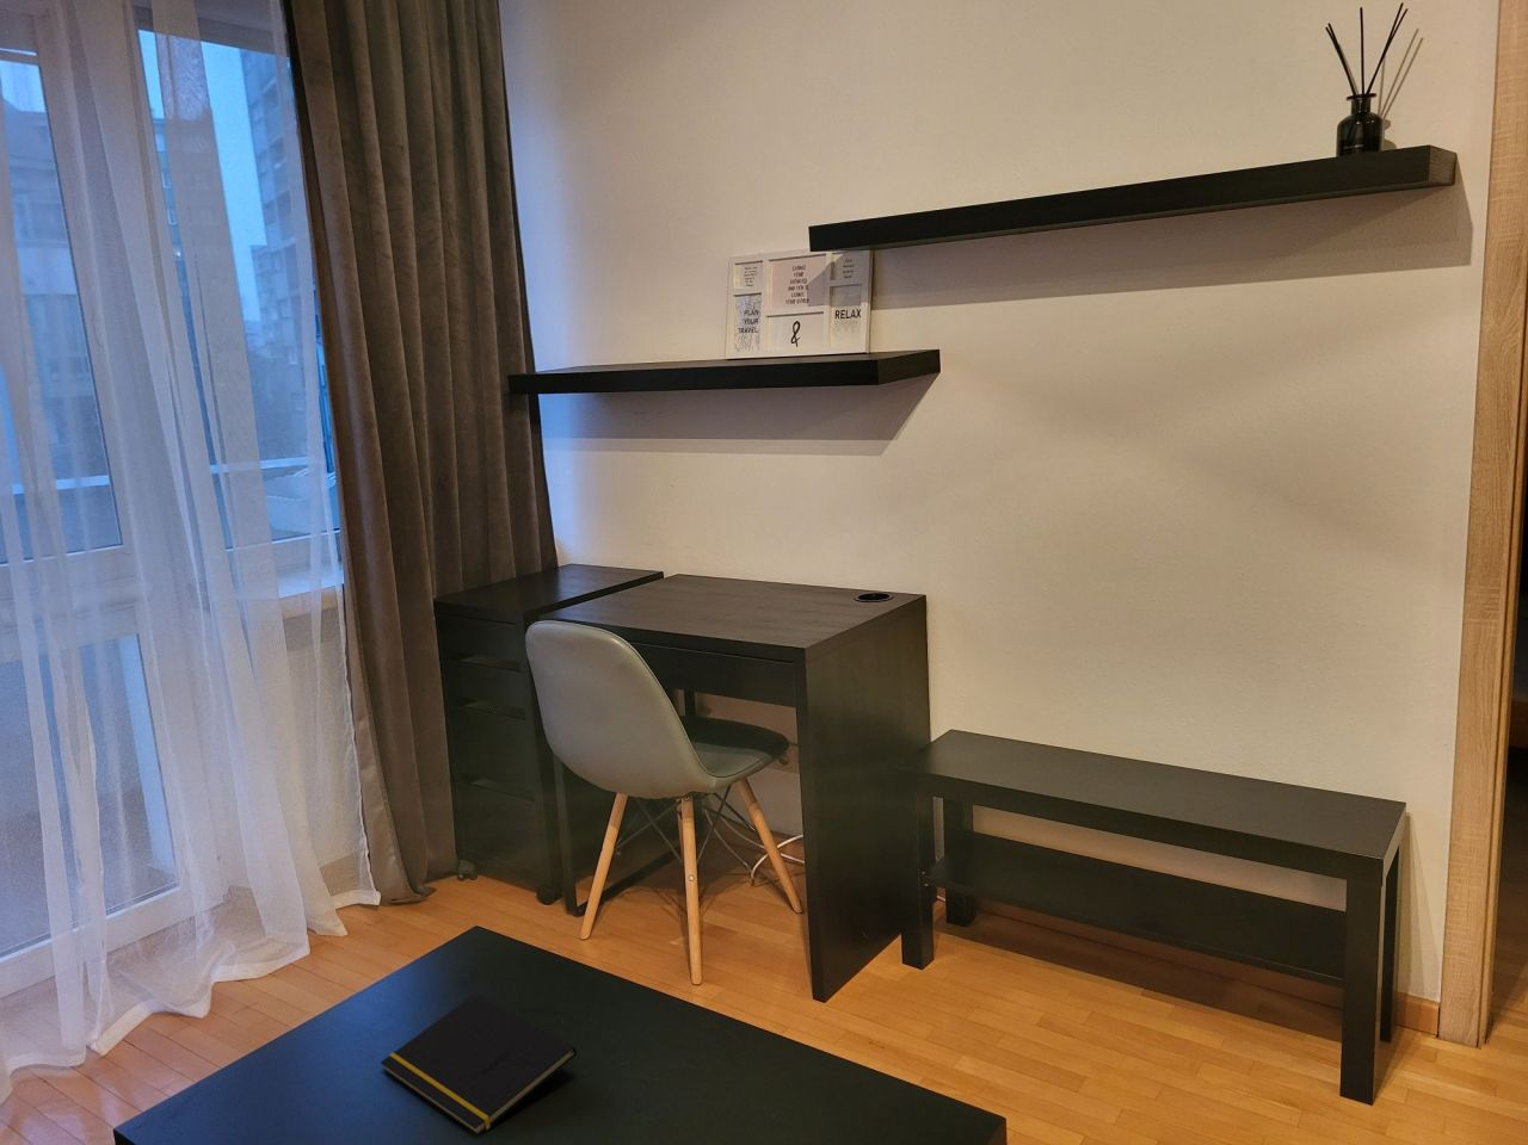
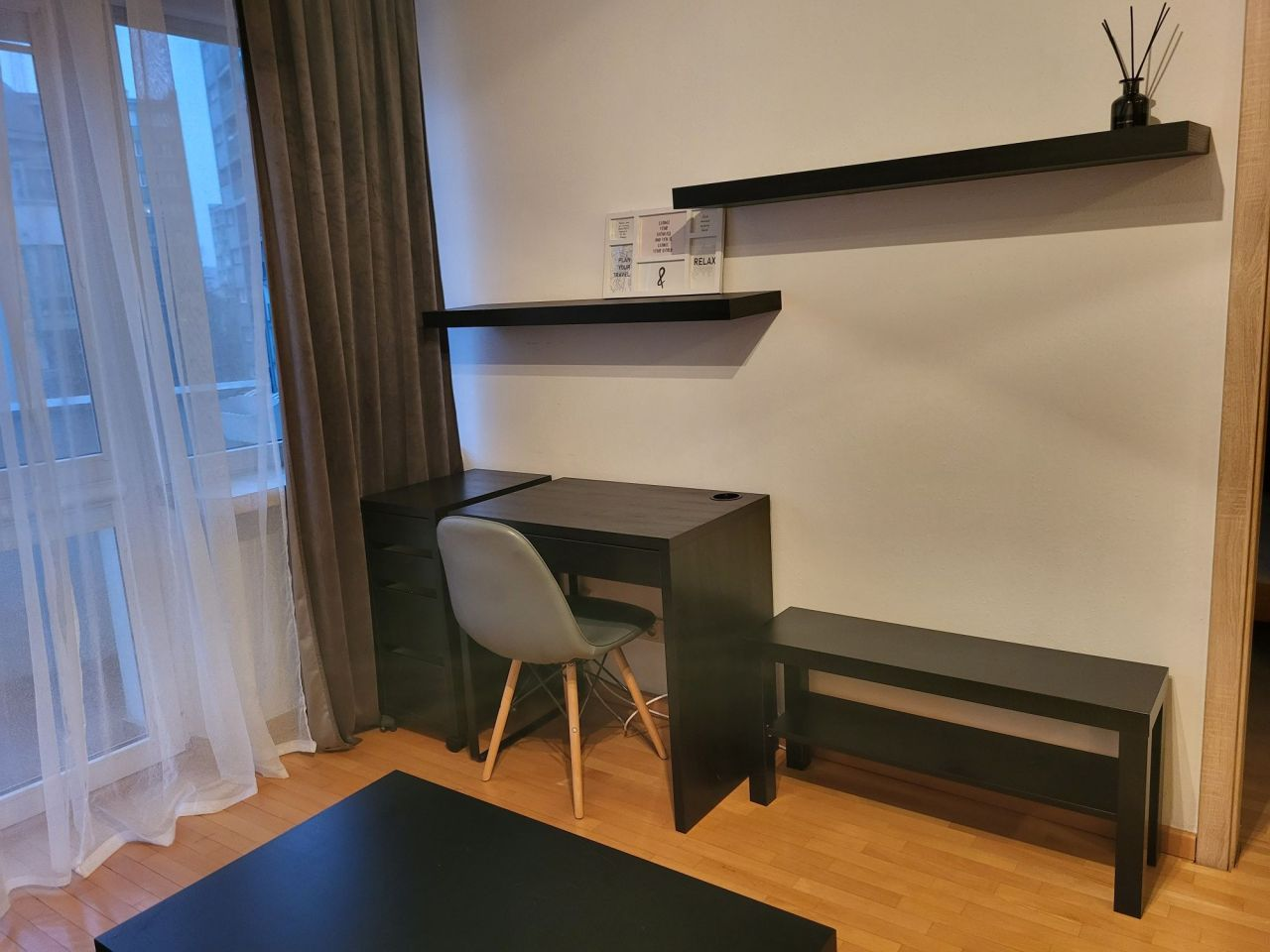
- notepad (476, 1058)
